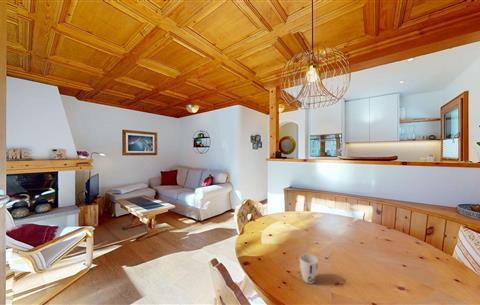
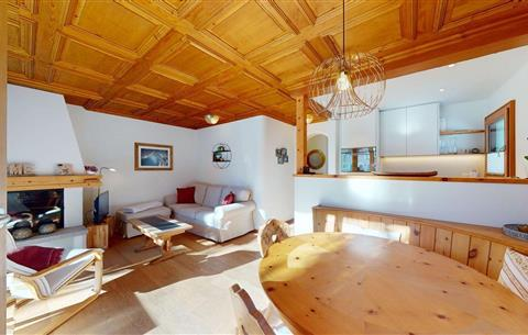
- cup (308, 269)
